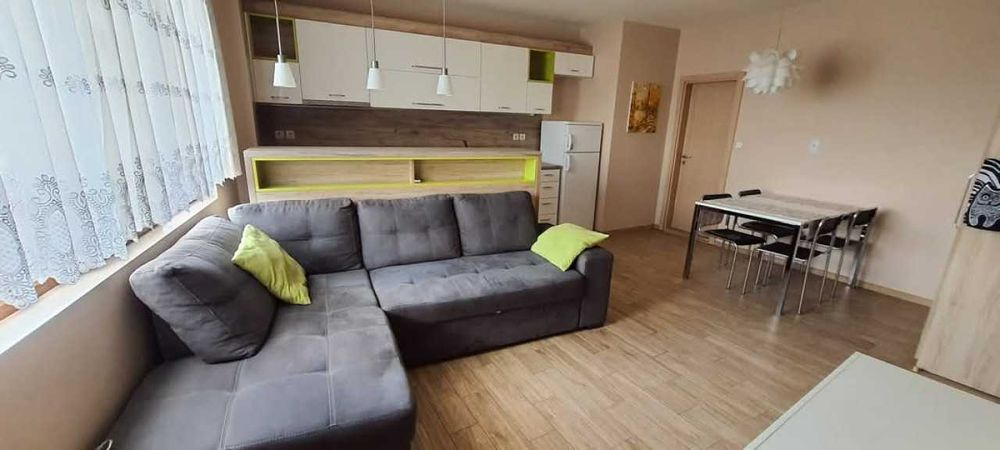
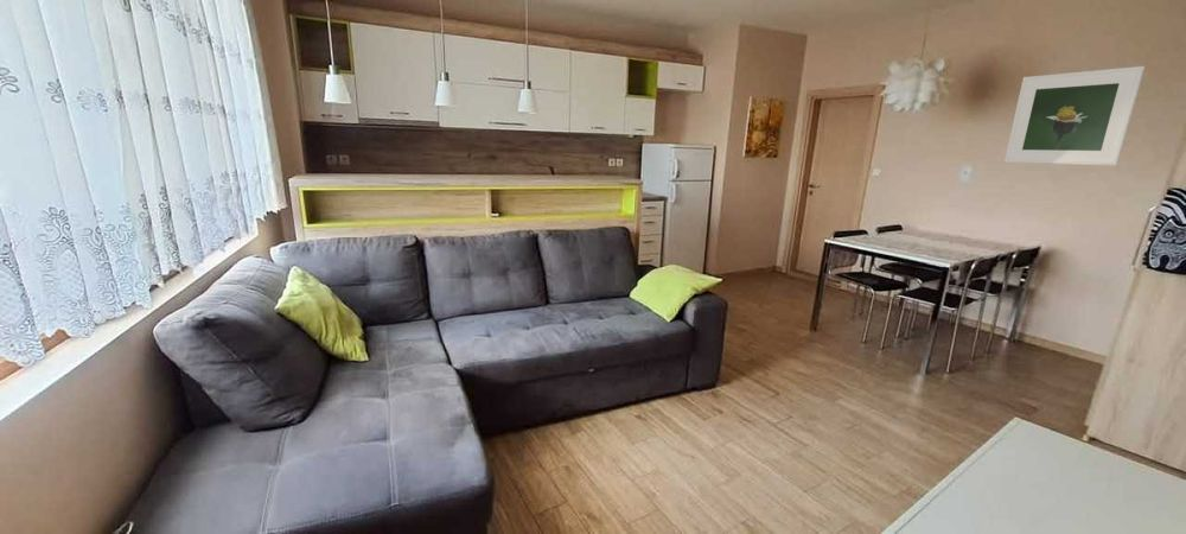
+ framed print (1067, 119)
